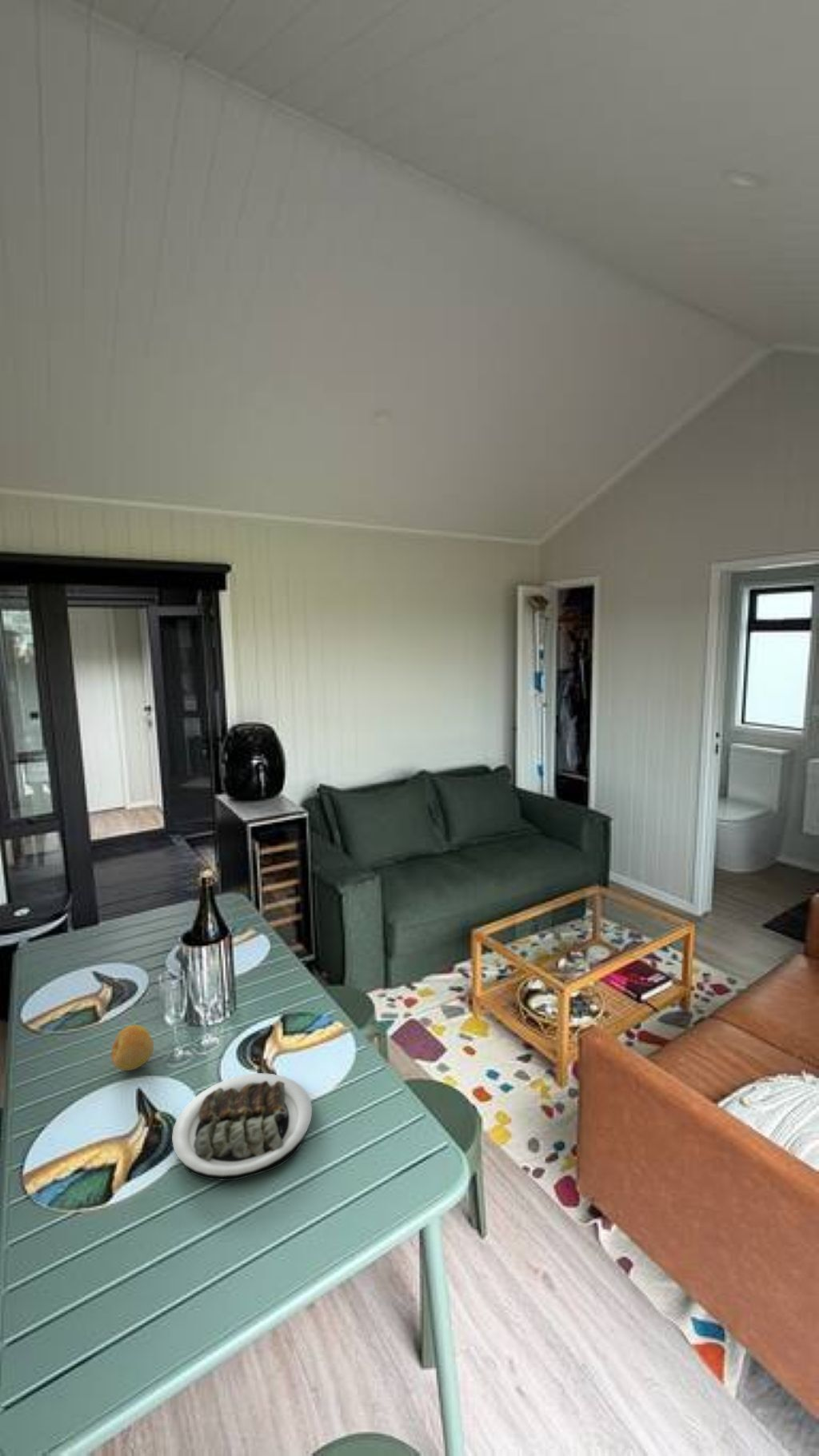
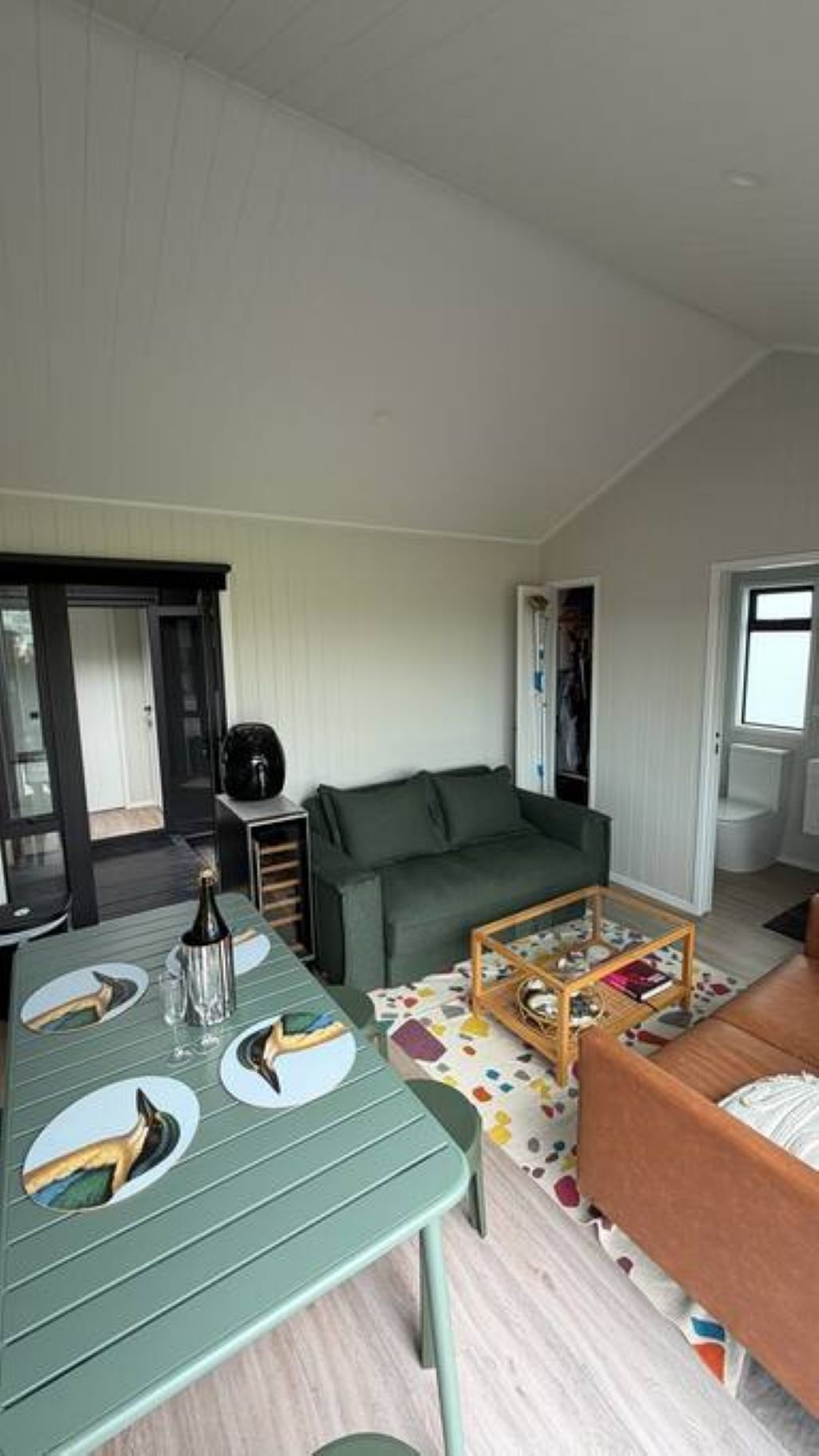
- plate (243, 1118)
- fruit (132, 1047)
